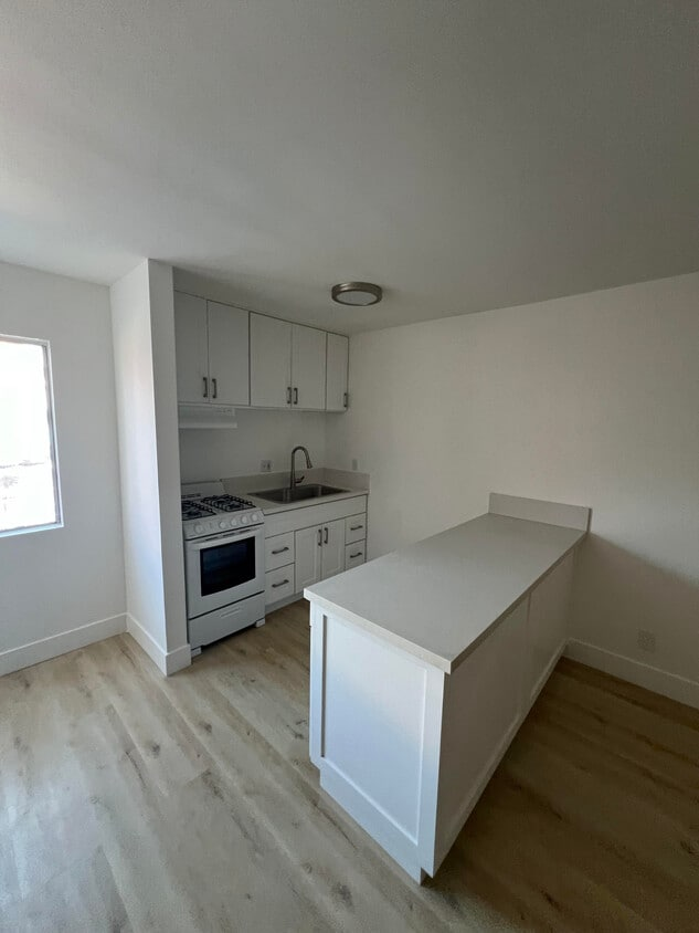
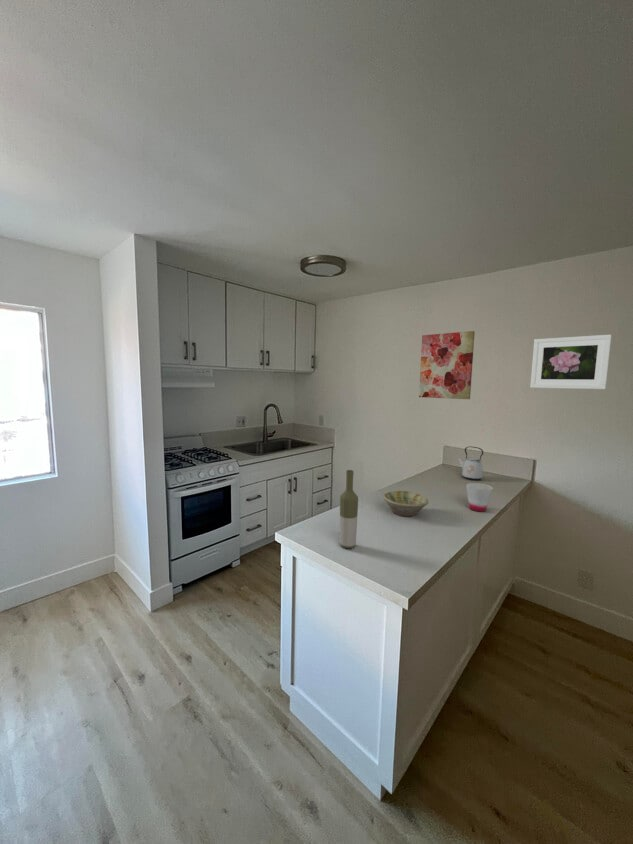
+ cup (478, 497)
+ kettle (469, 461)
+ bottle (348, 508)
+ wall art (445, 366)
+ bowl (404, 504)
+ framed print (568, 363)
